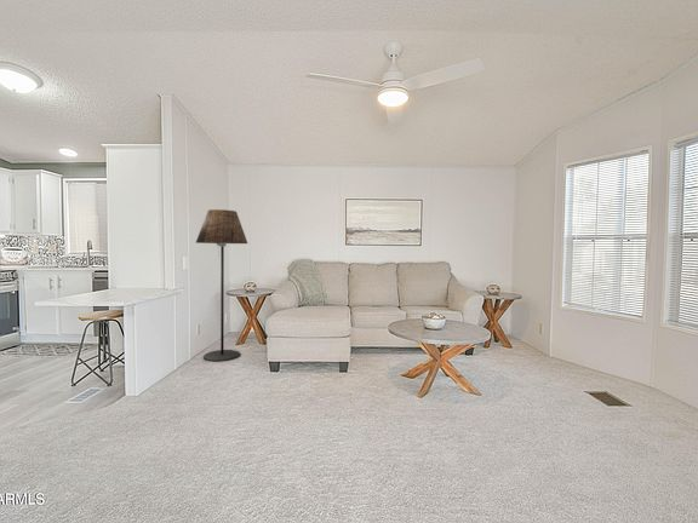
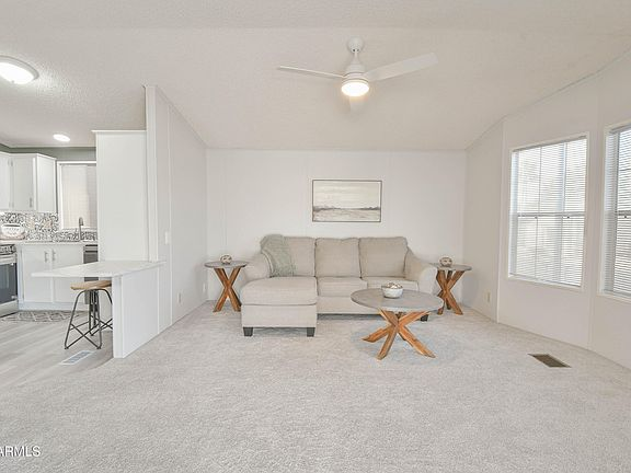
- floor lamp (222, 283)
